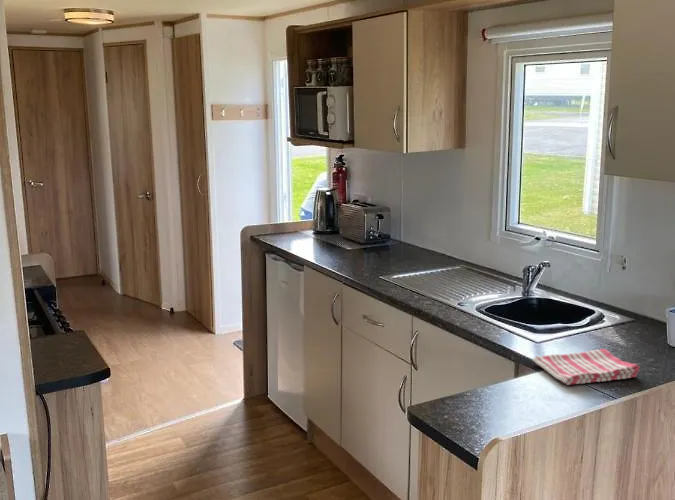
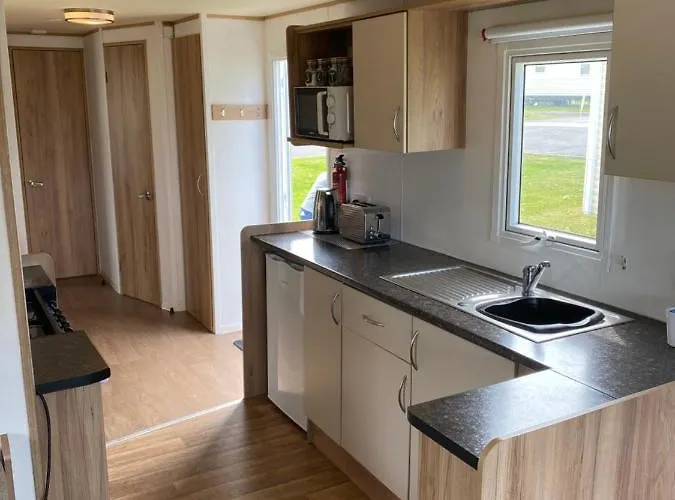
- dish towel (584, 364)
